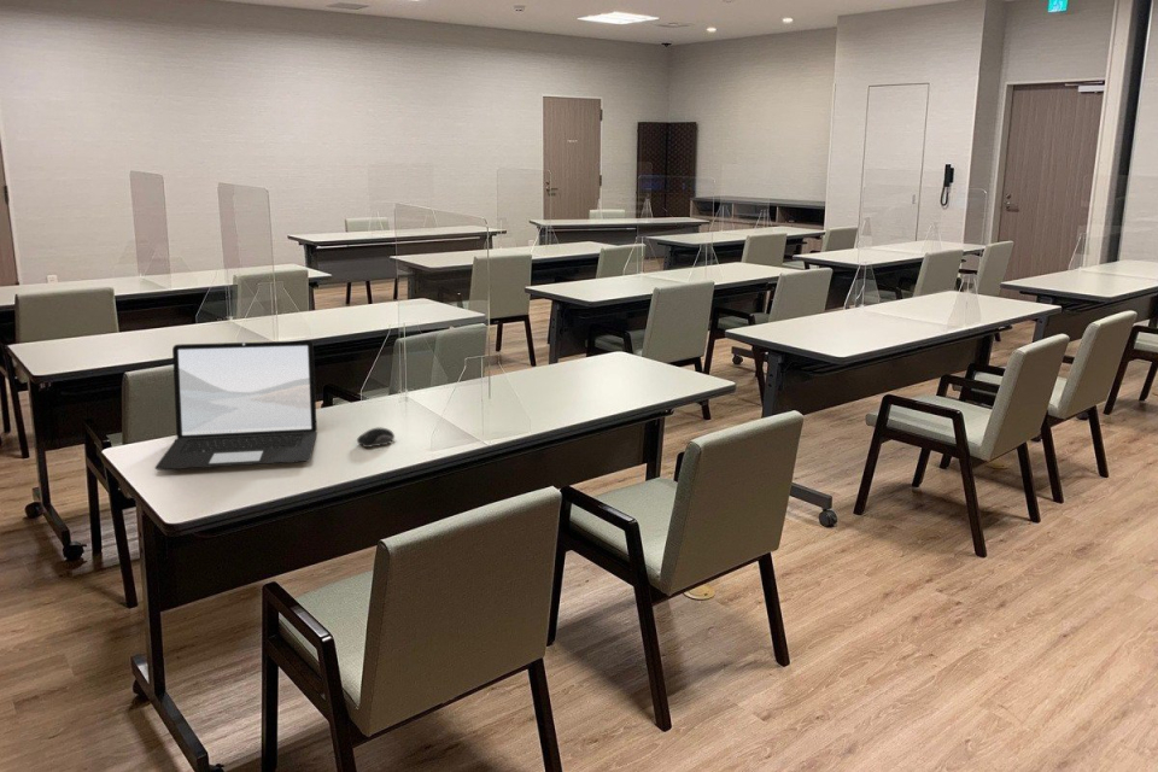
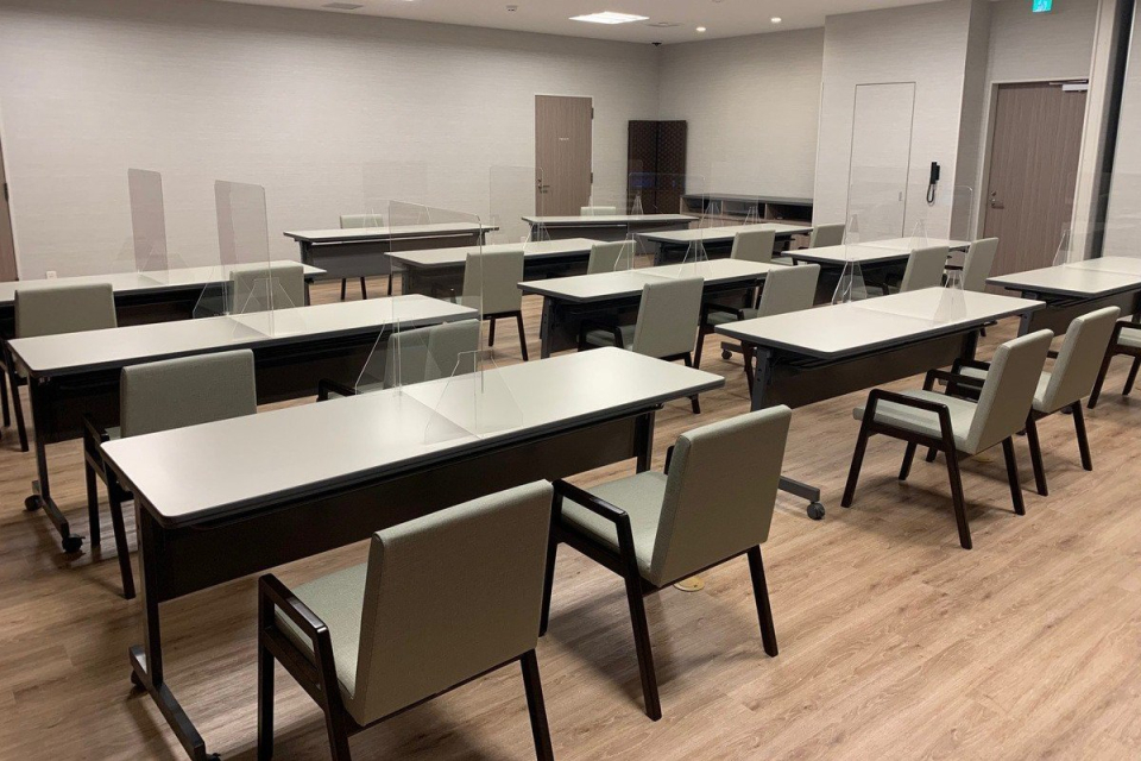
- computer mouse (376, 435)
- laptop (239, 400)
